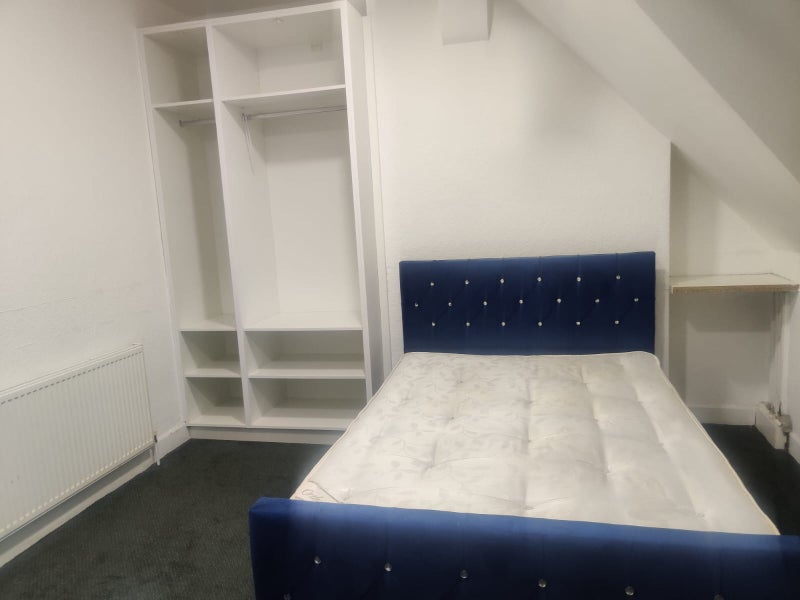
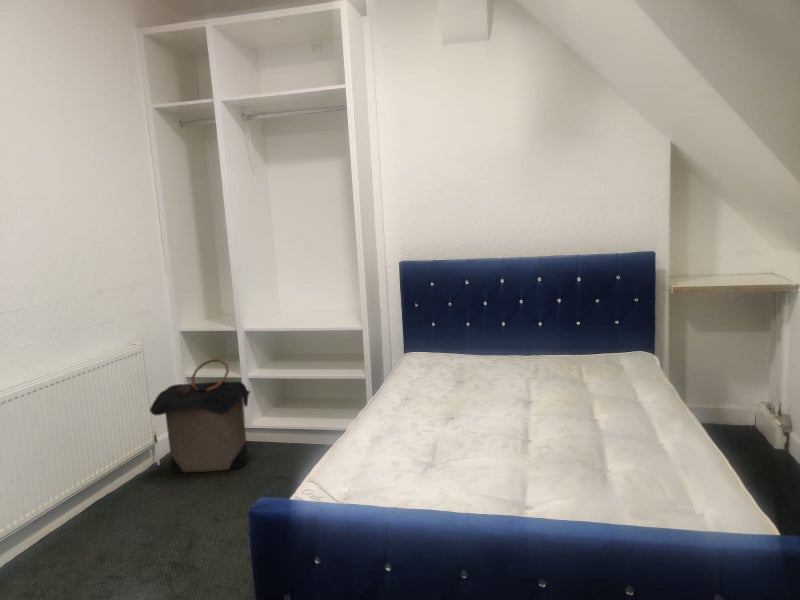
+ laundry hamper (202, 415)
